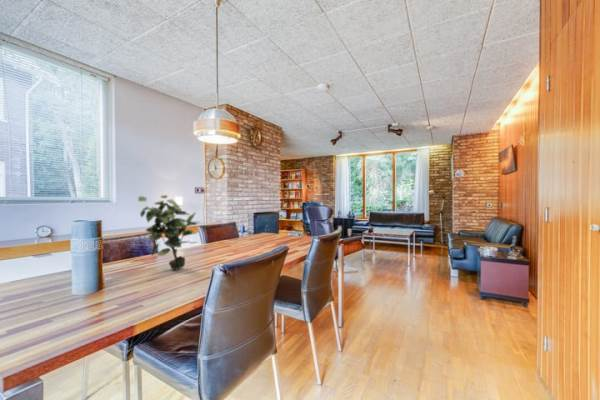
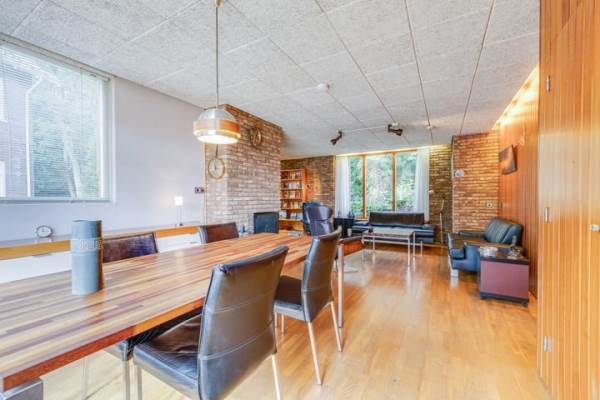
- potted plant (167, 233)
